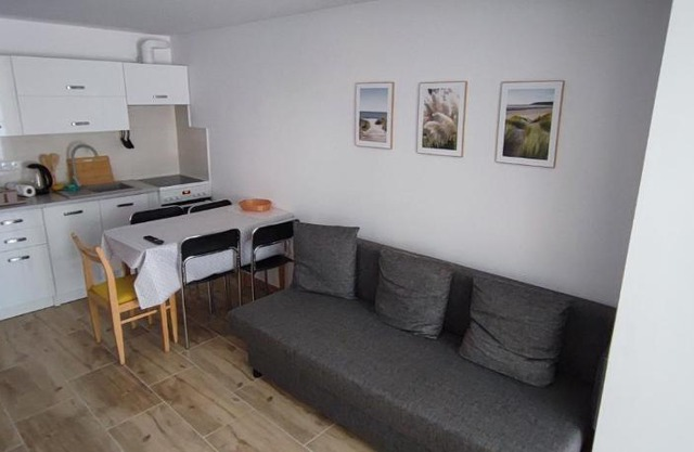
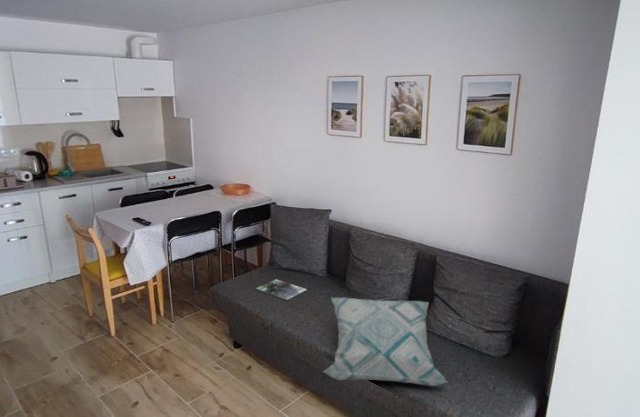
+ magazine (281, 289)
+ decorative pillow (381, 337)
